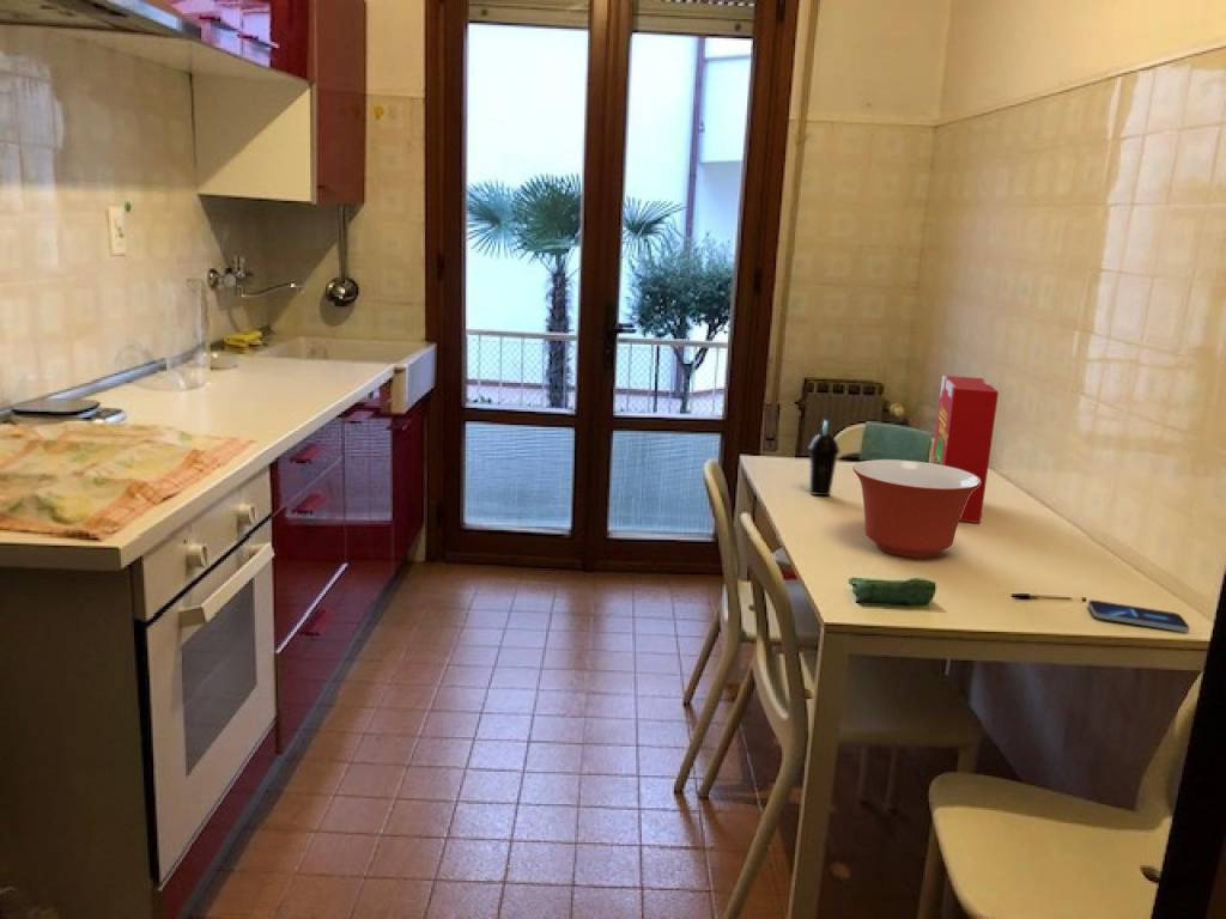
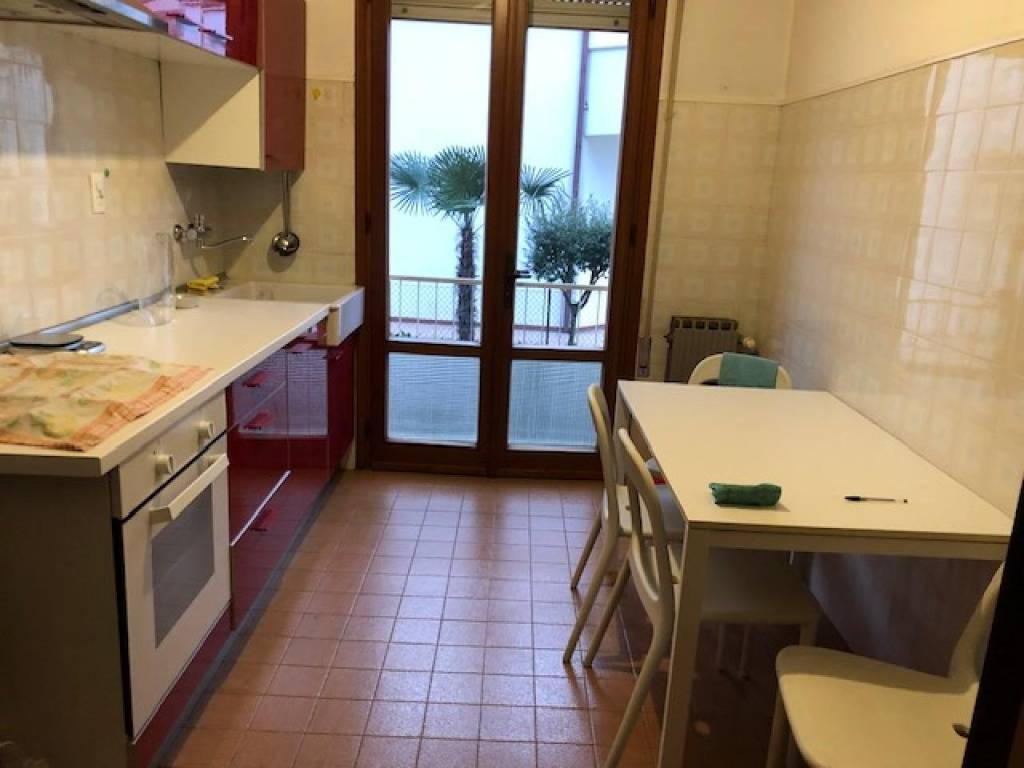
- cereal box (959, 445)
- cup (823, 457)
- mixing bowl (911, 511)
- smartphone (1137, 615)
